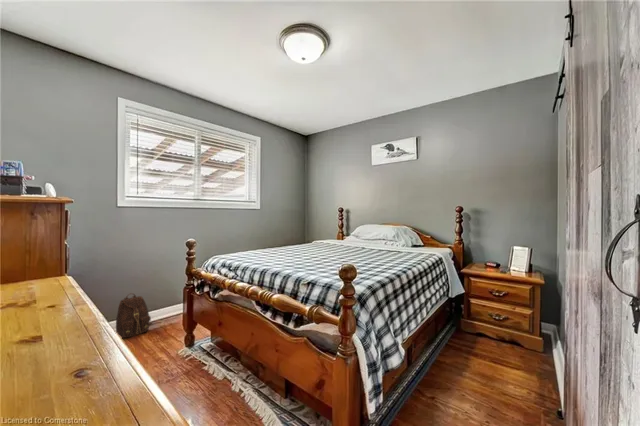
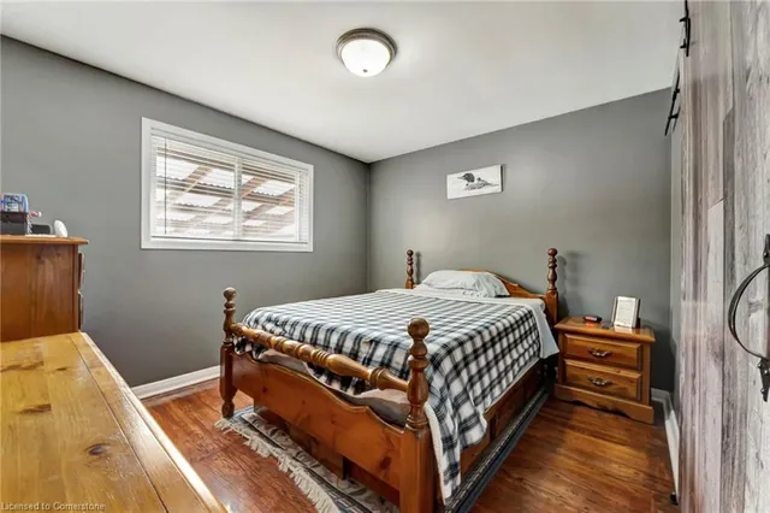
- backpack (133, 313)
